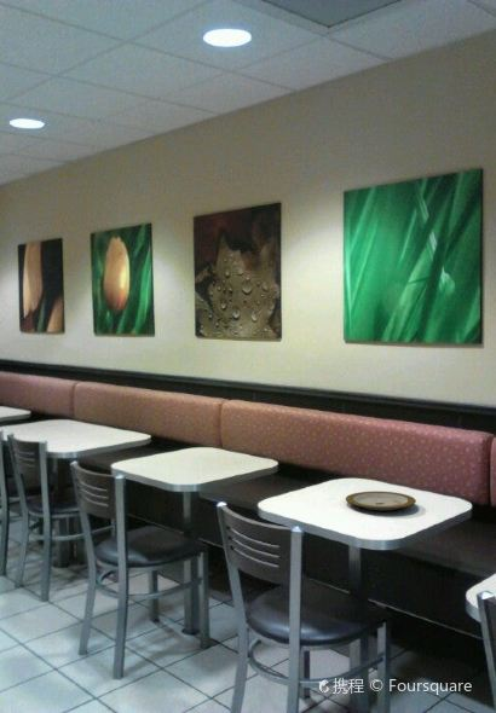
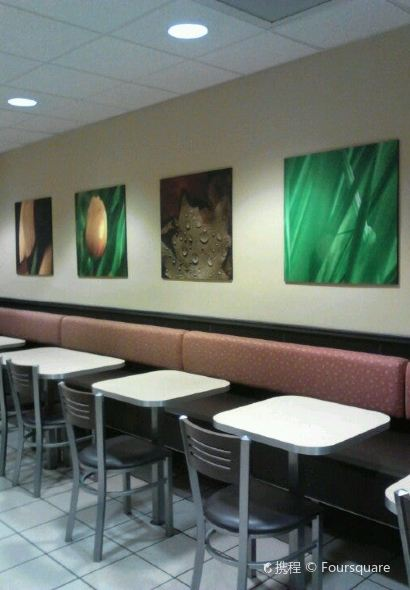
- plate (380, 502)
